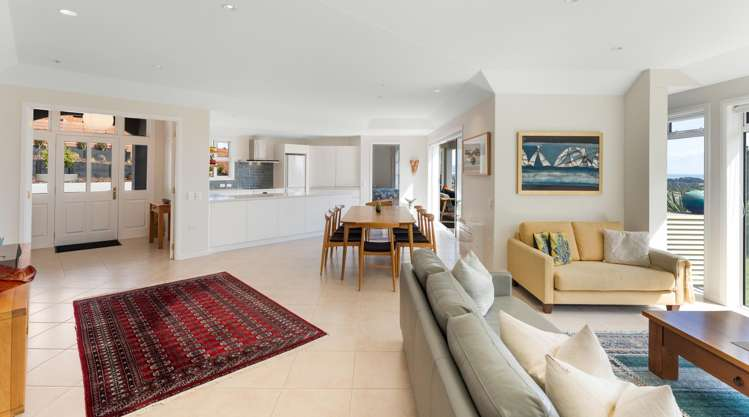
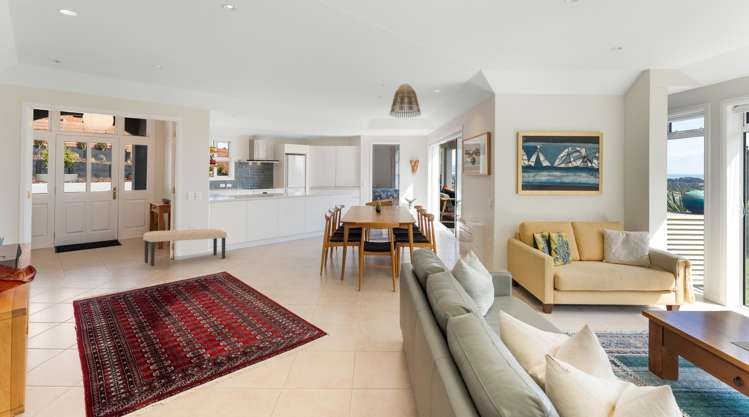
+ bench (186, 239)
+ lamp shade (404, 99)
